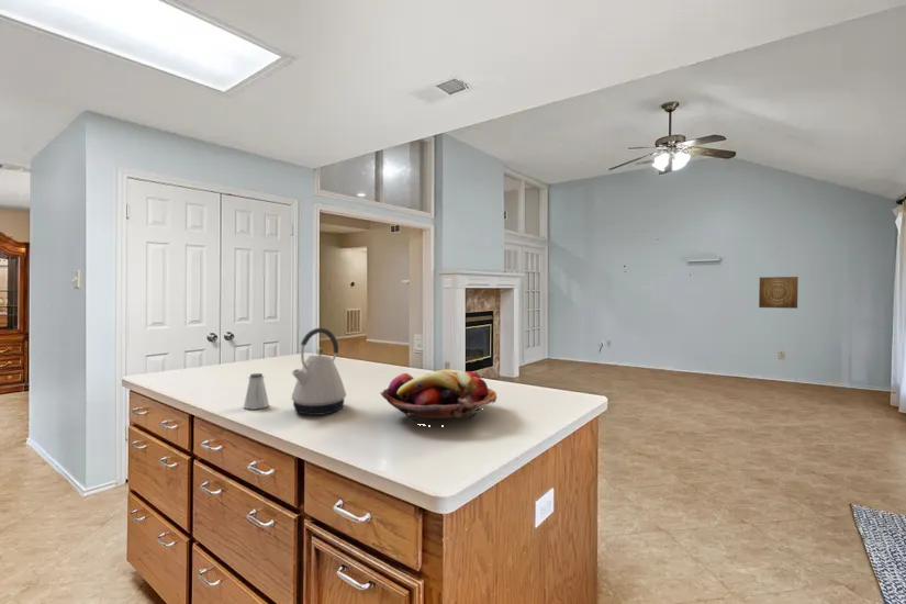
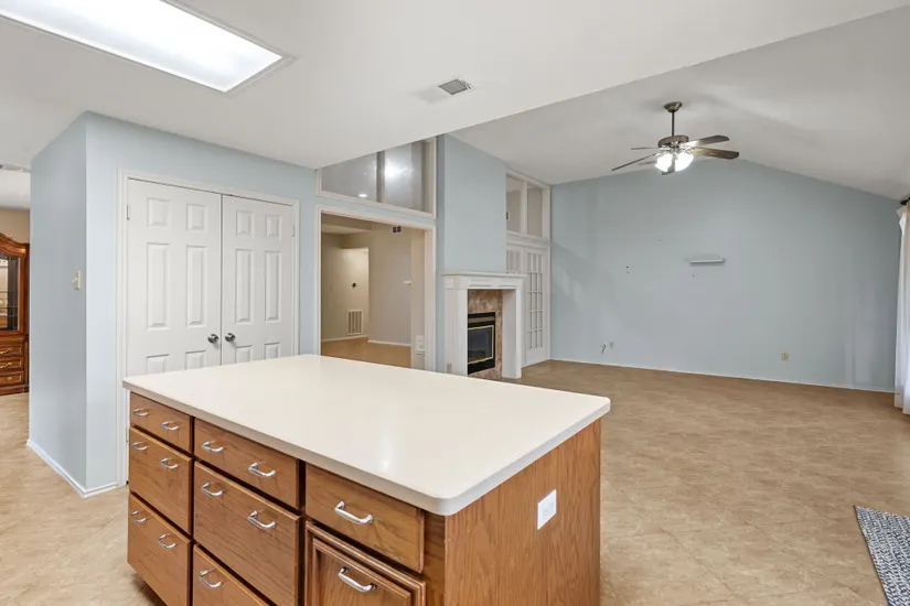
- wall art (778, 292)
- kettle (317, 369)
- saltshaker (256, 390)
- fruit basket (441, 392)
